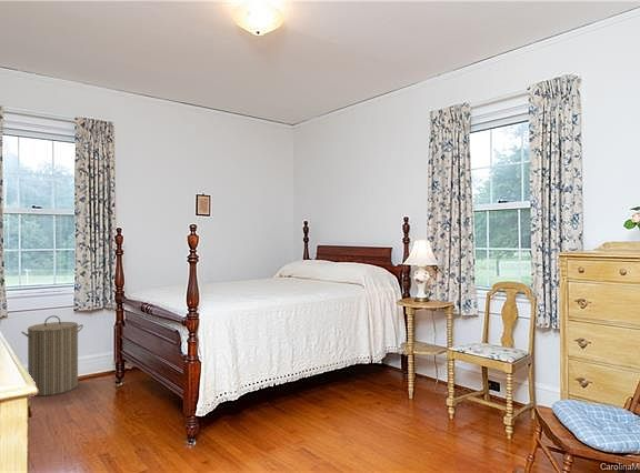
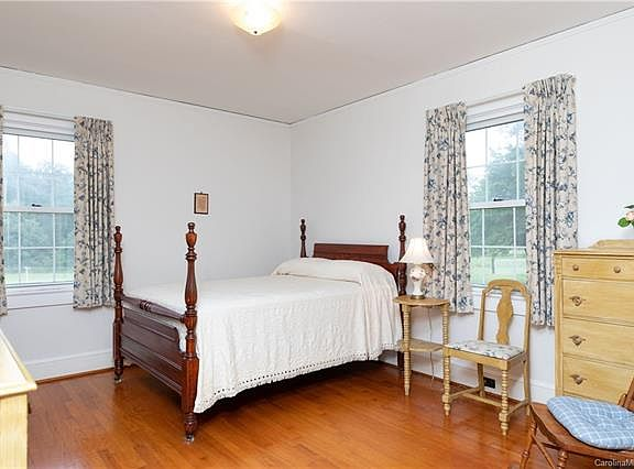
- laundry hamper (53, 352)
